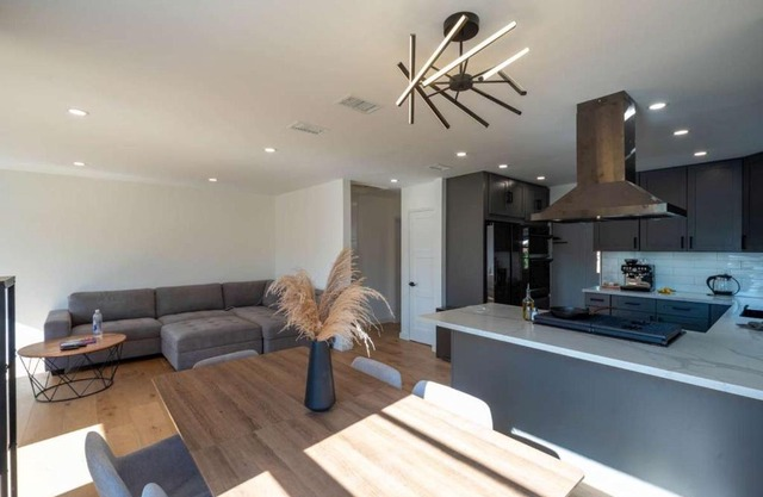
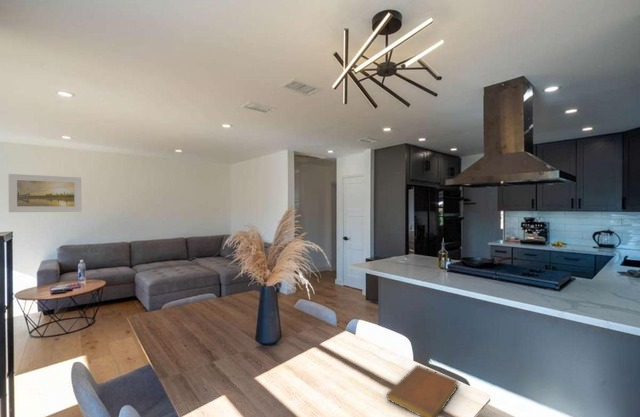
+ notebook (423, 389)
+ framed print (47, 193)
